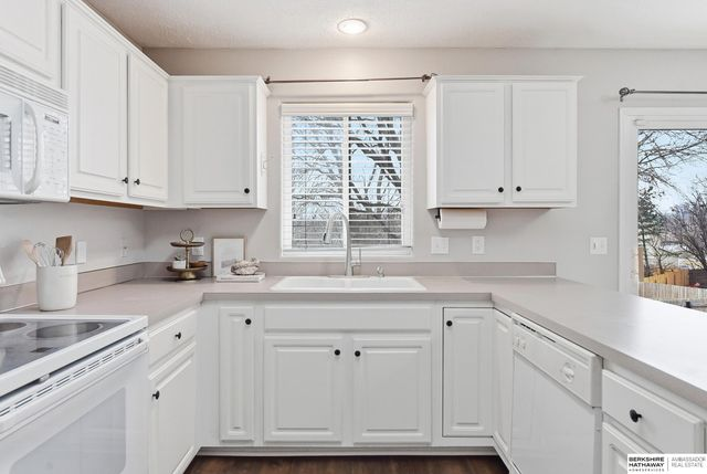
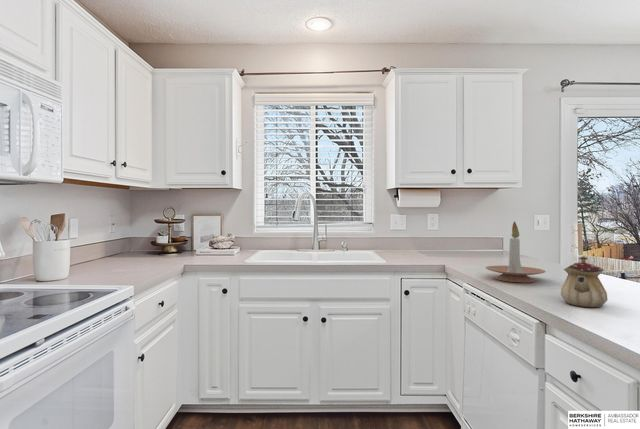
+ teapot (583, 279)
+ candle holder (514, 250)
